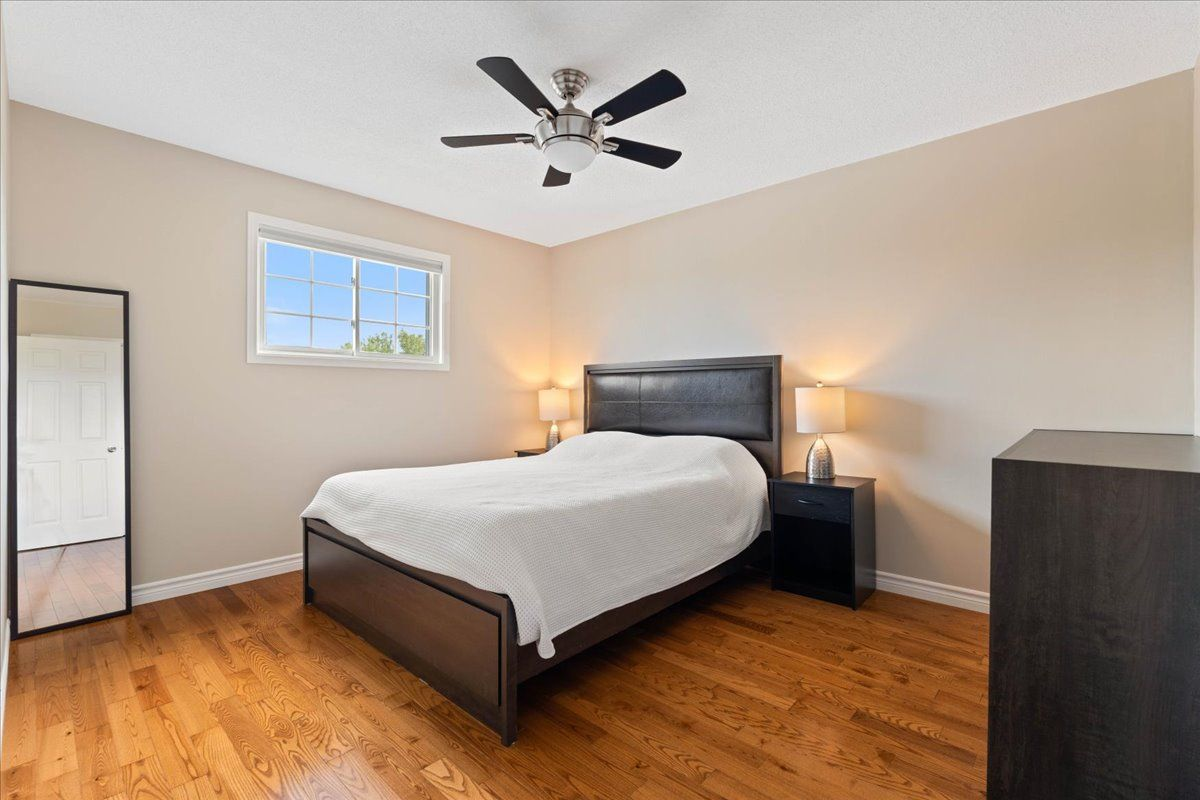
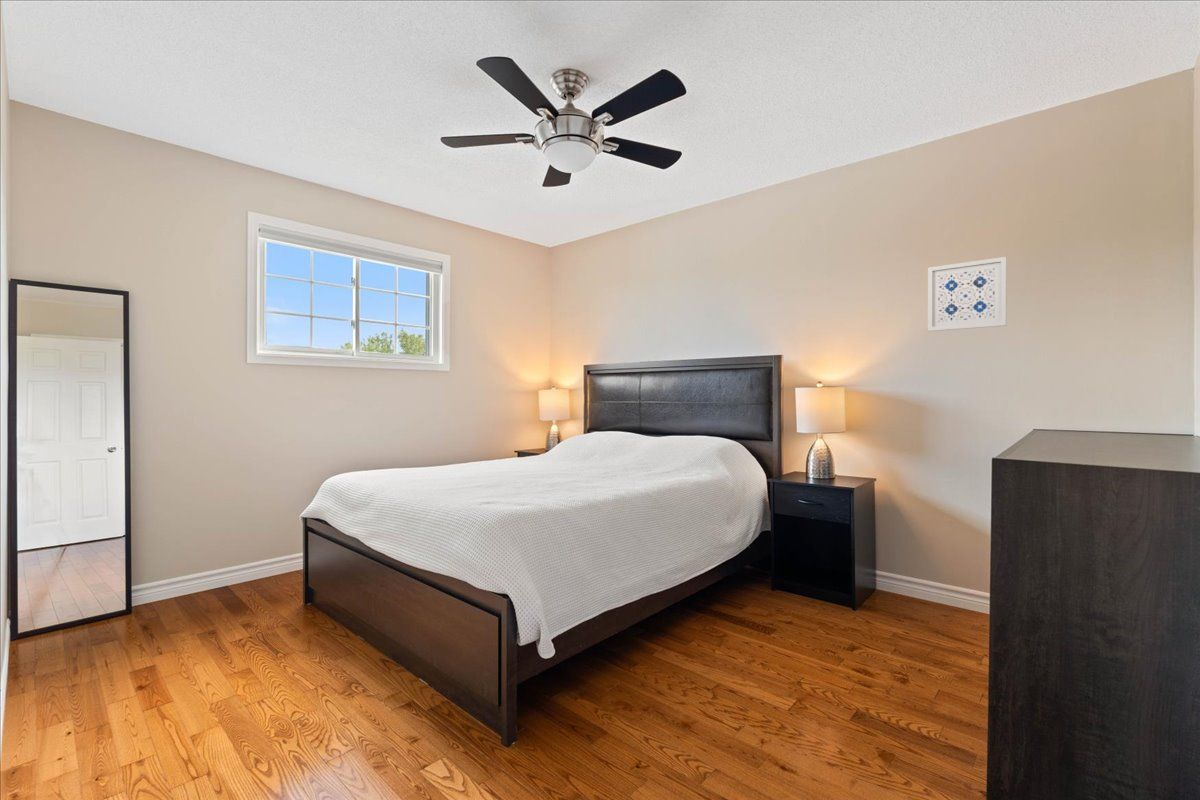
+ wall art (965, 295)
